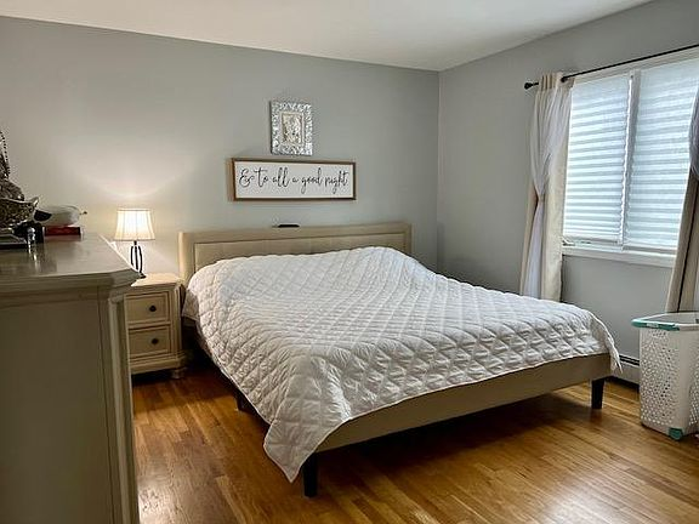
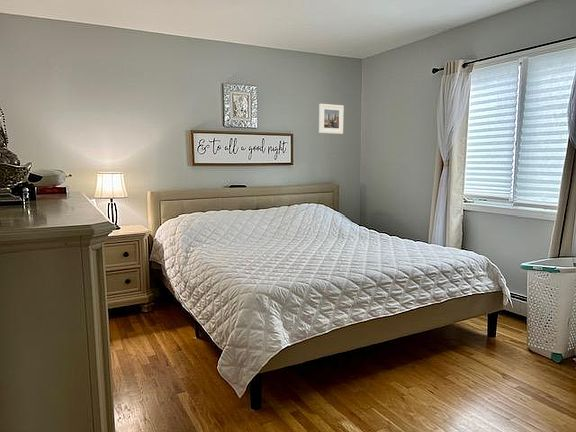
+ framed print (331, 119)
